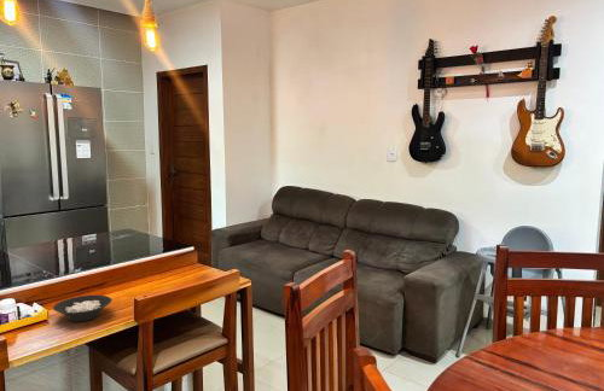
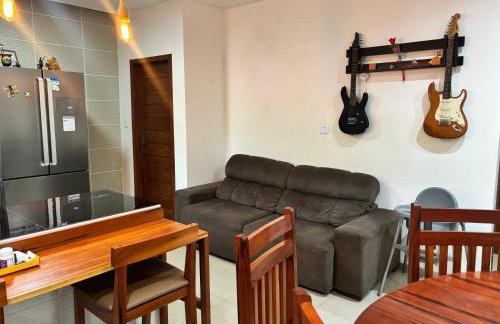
- cereal bowl (83, 309)
